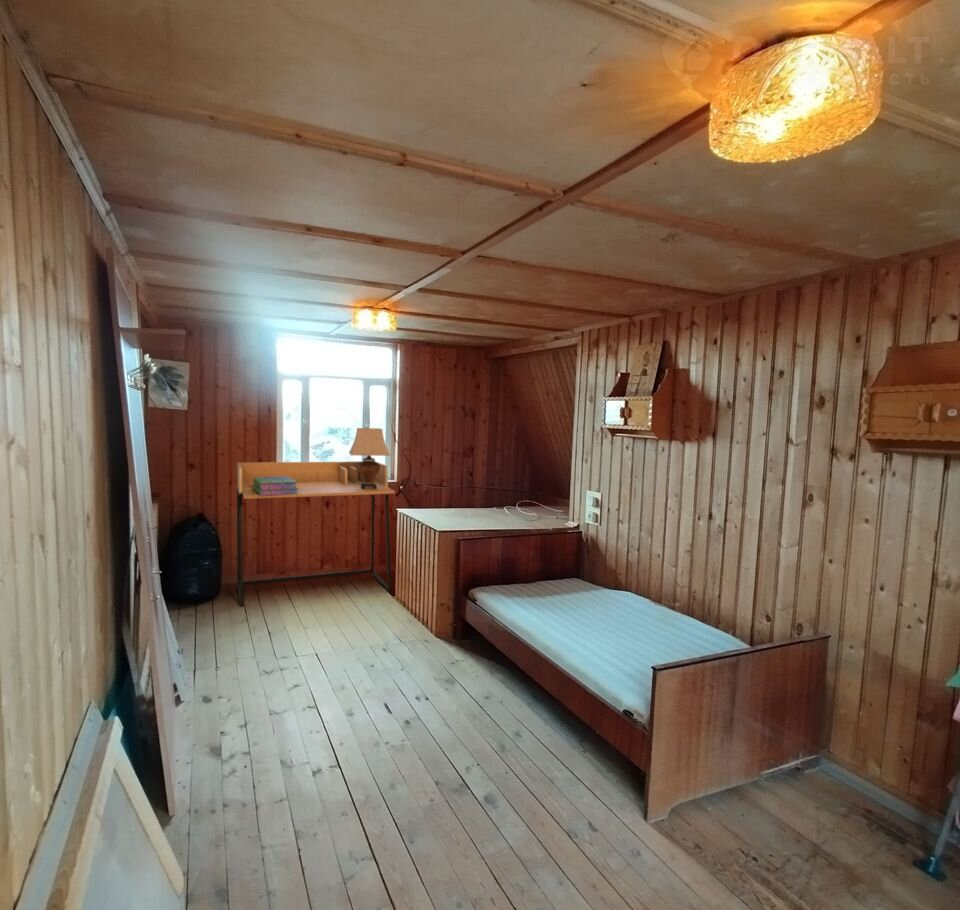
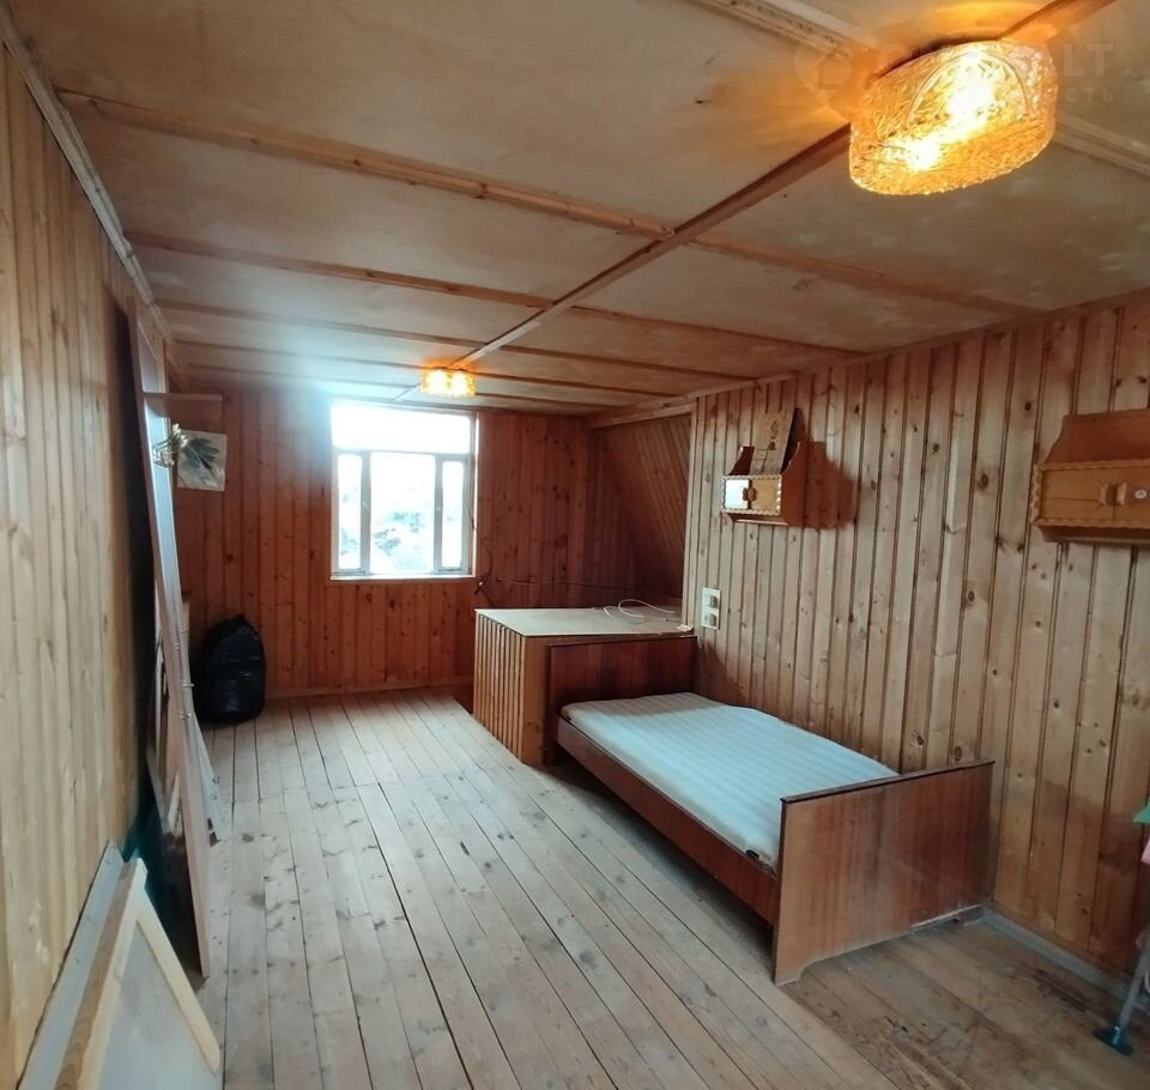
- desk (308, 496)
- stack of books (274, 485)
- table lamp (369, 458)
